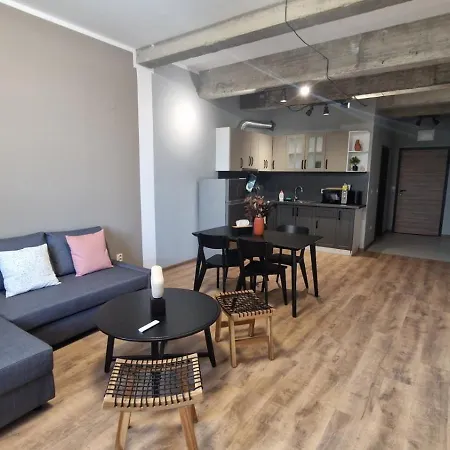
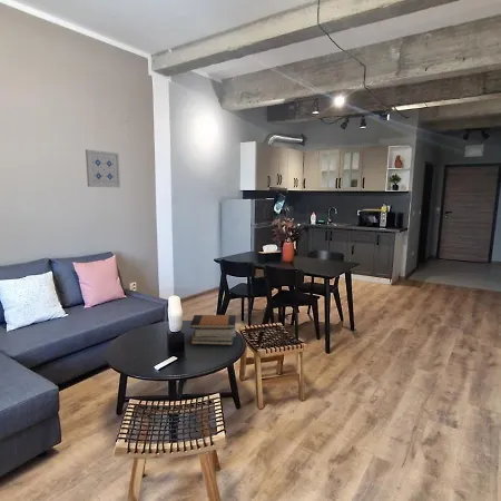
+ wall art (104, 169)
+ book stack (214, 330)
